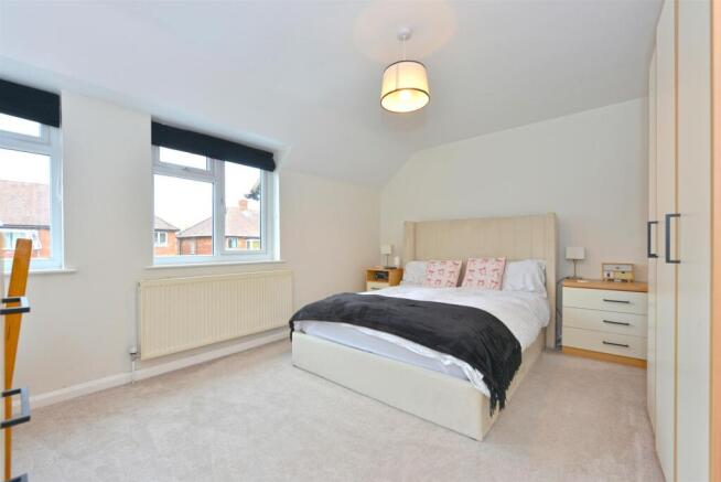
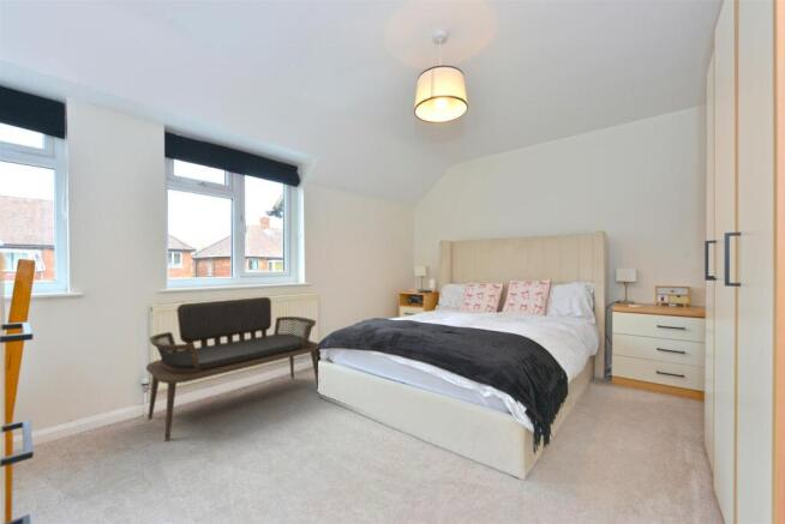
+ bench (242, 353)
